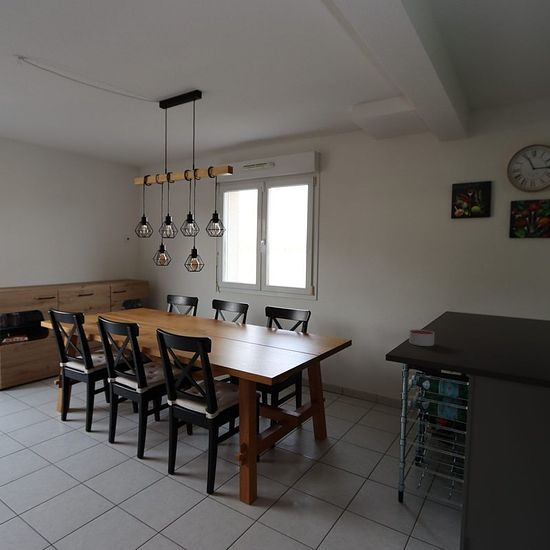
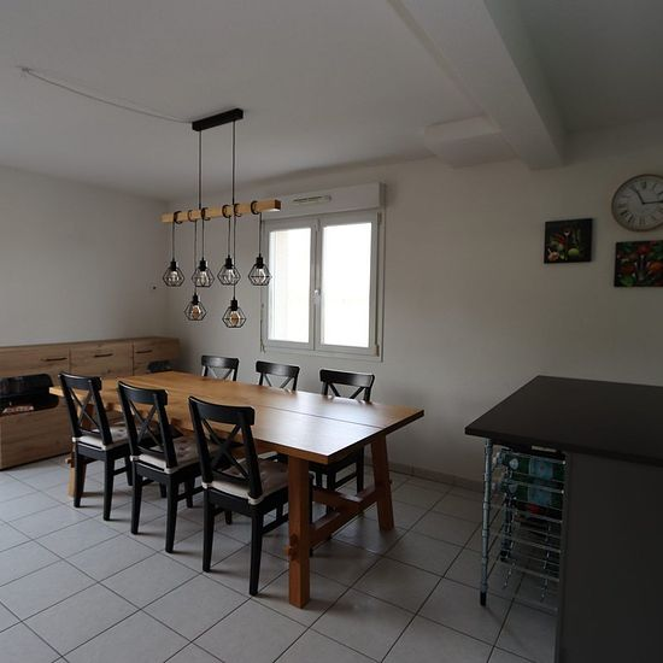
- candle (421, 337)
